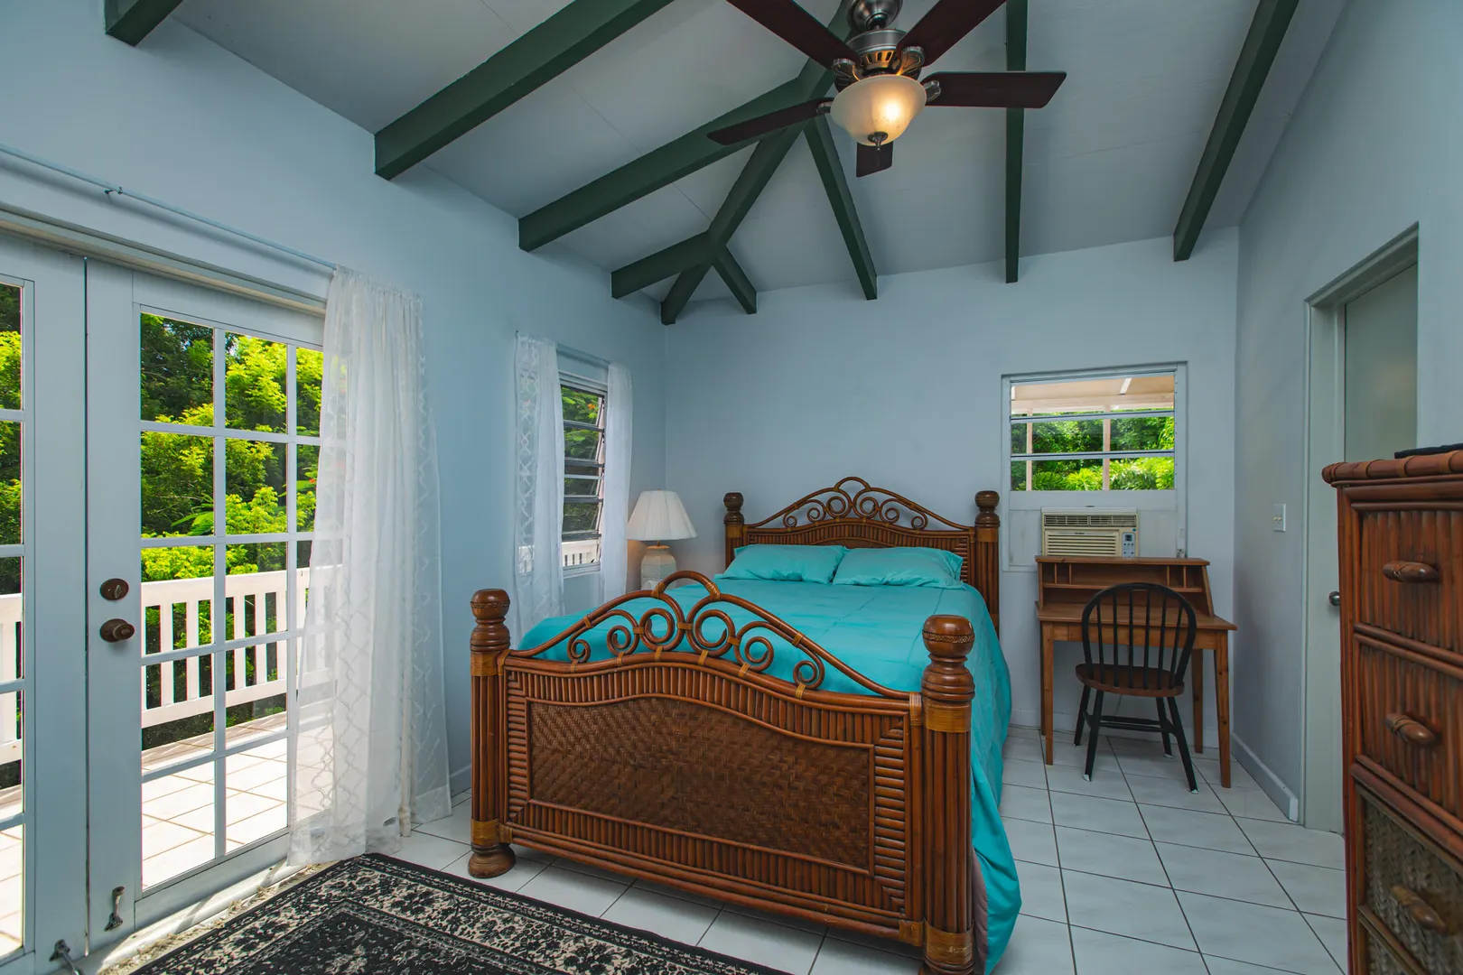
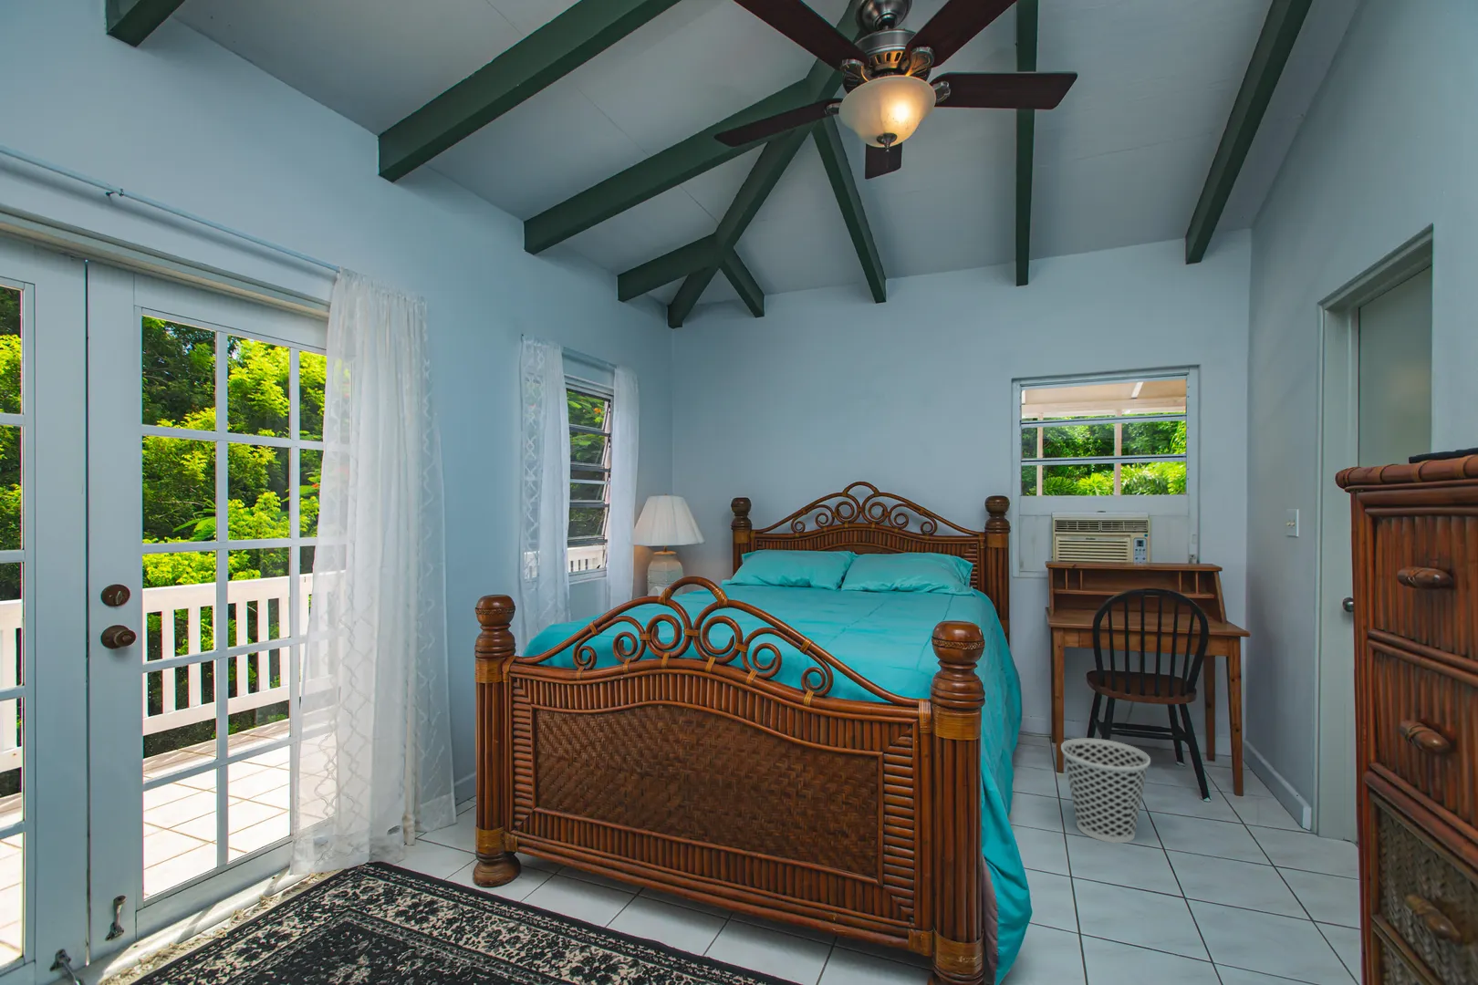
+ wastebasket (1105, 790)
